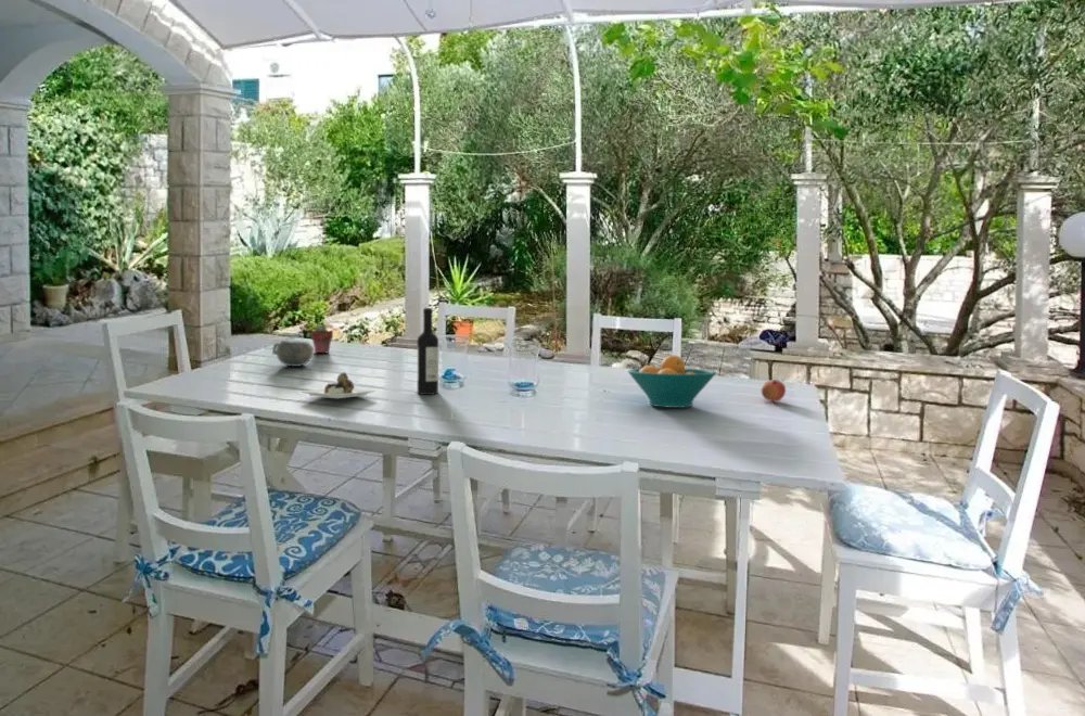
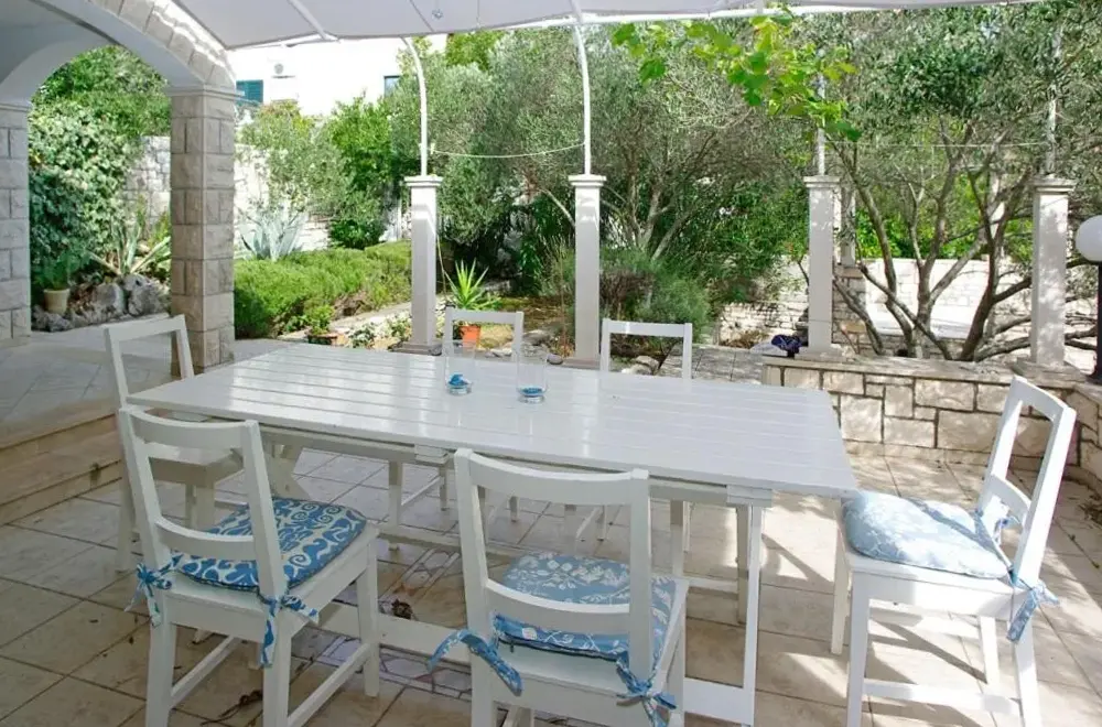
- pomegranate (773, 389)
- fruit bowl (671, 380)
- decorative bowl (292, 353)
- wine bottle (346, 374)
- potted succulent (321, 337)
